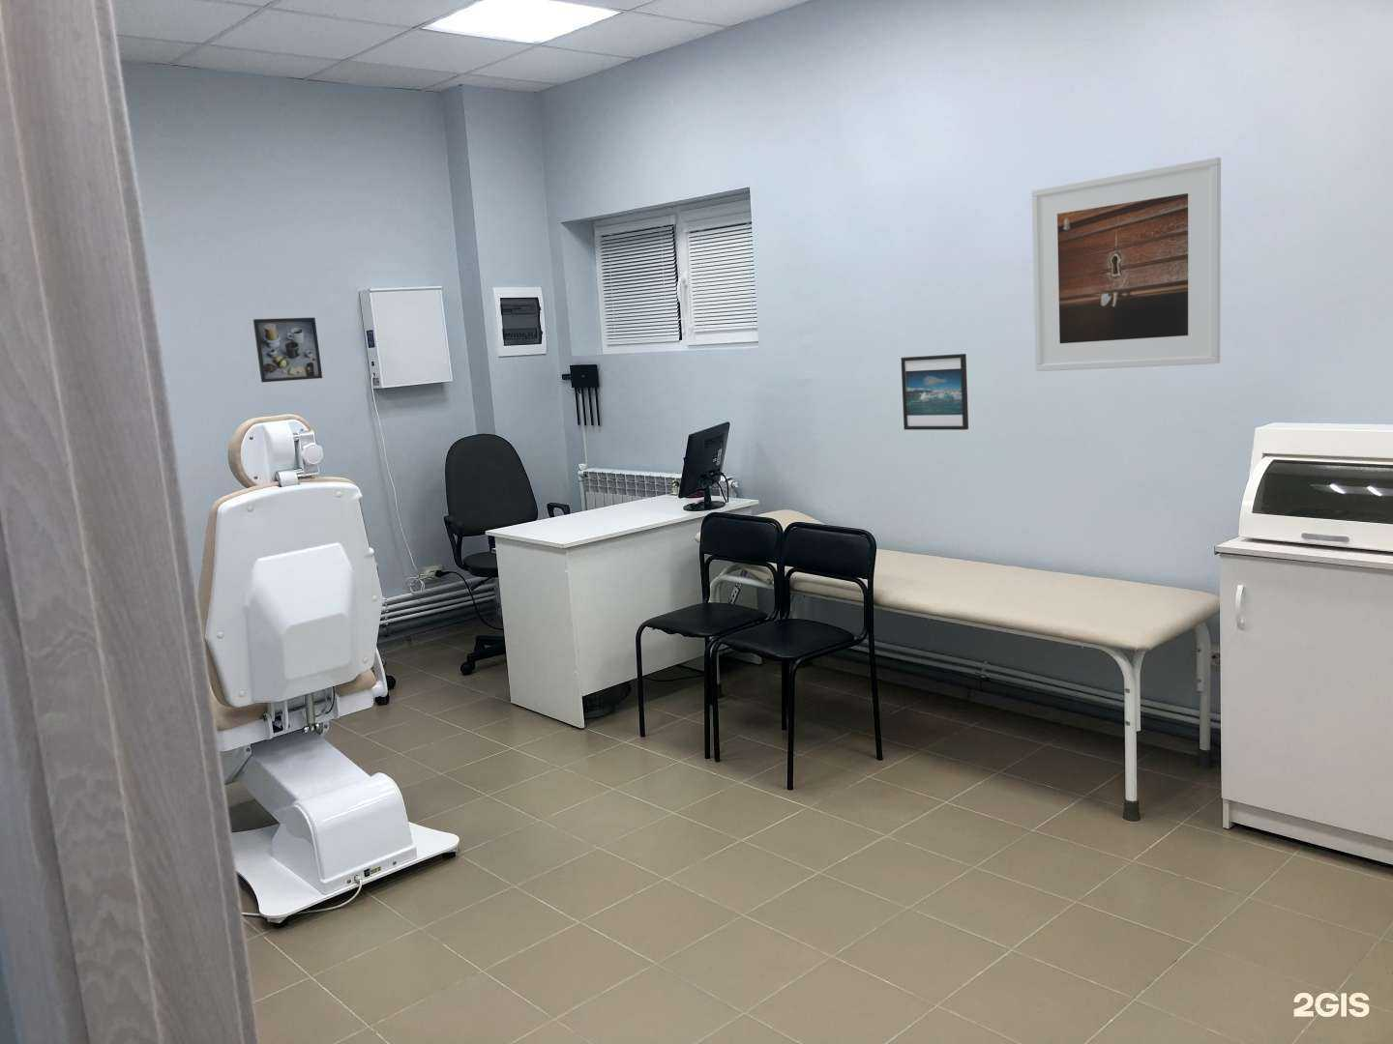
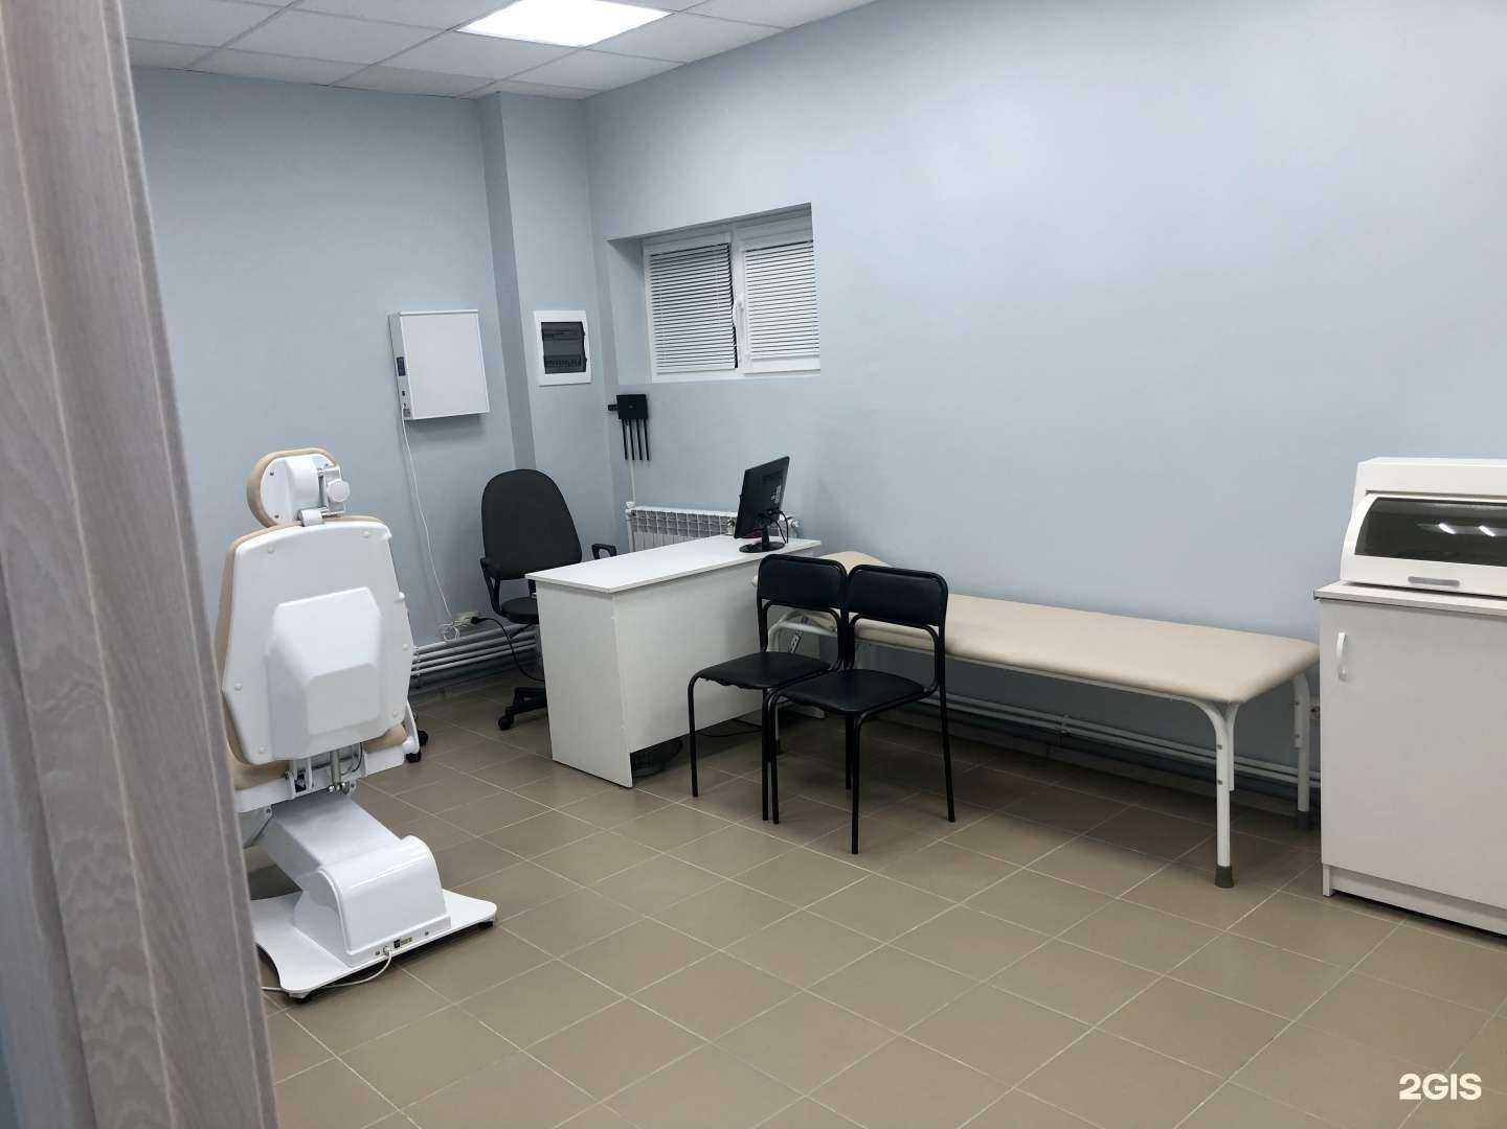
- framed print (288, 349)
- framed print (933, 393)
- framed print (1120, 272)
